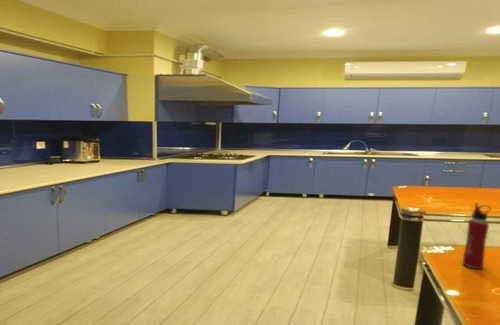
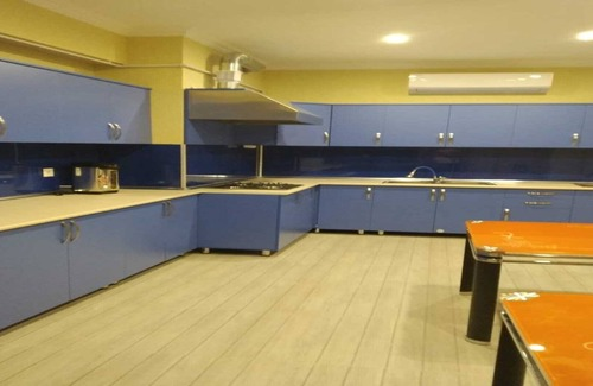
- water bottle (476, 235)
